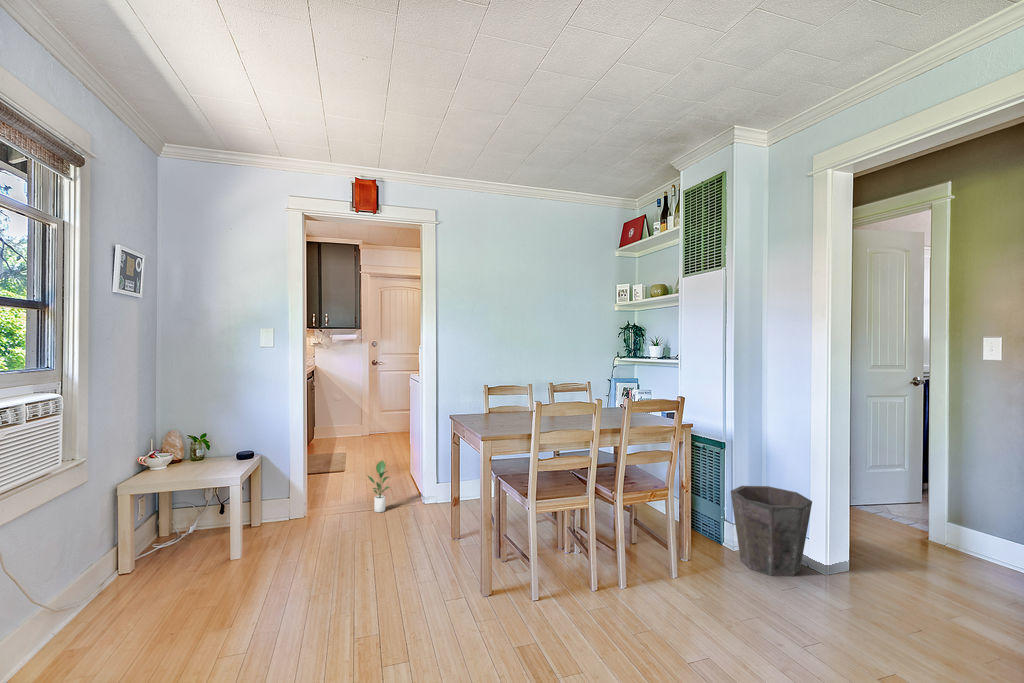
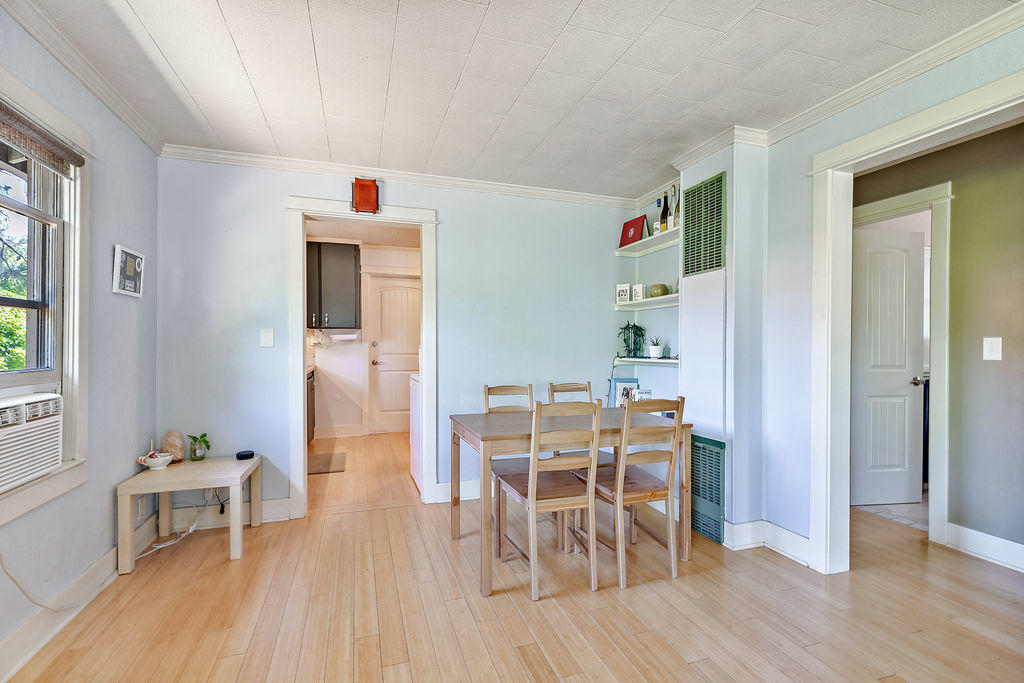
- potted plant (378, 487)
- waste bin (769, 530)
